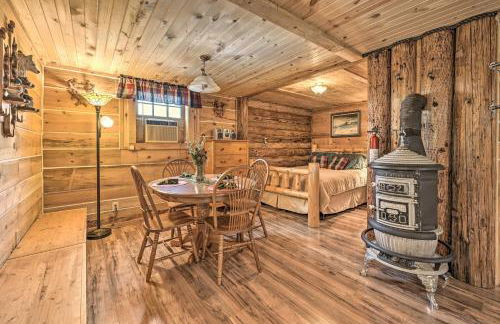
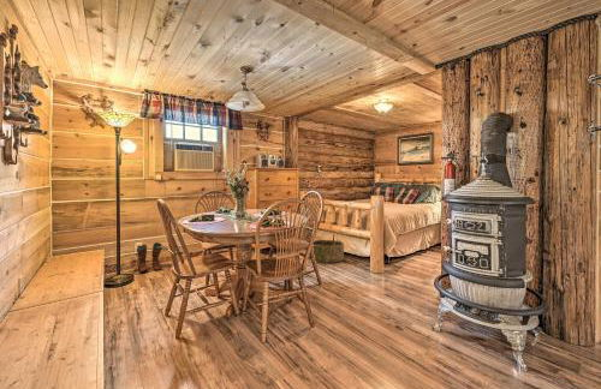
+ boots (153, 256)
+ basket (326, 247)
